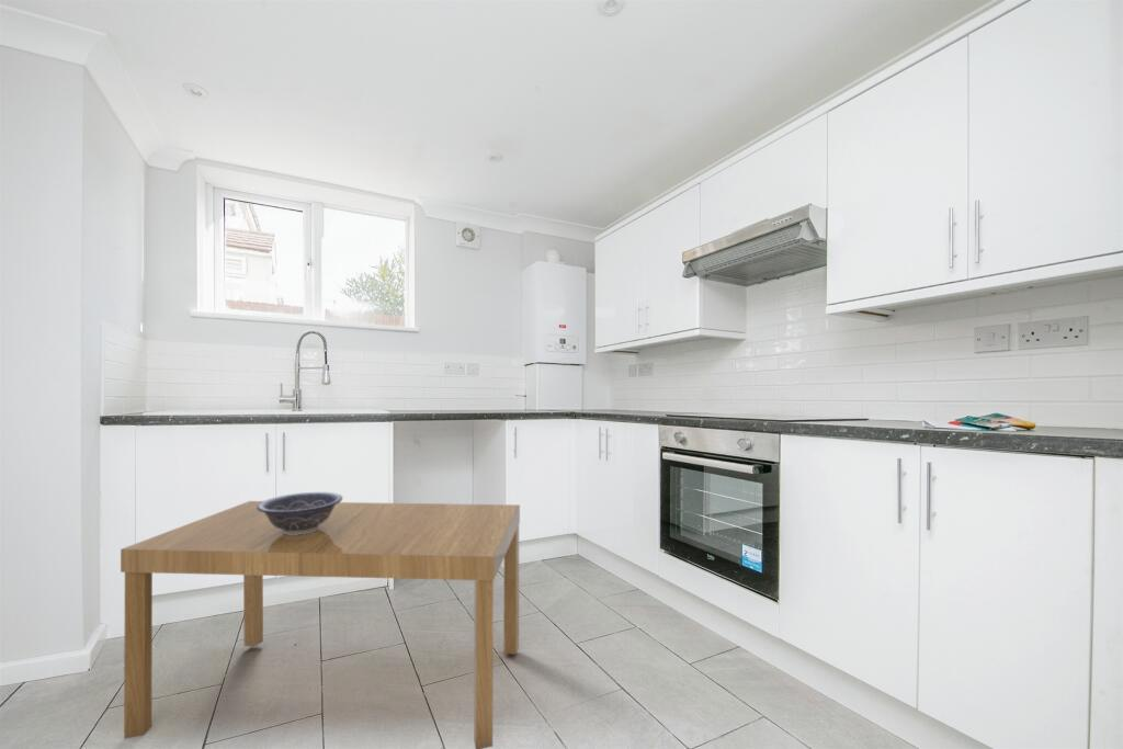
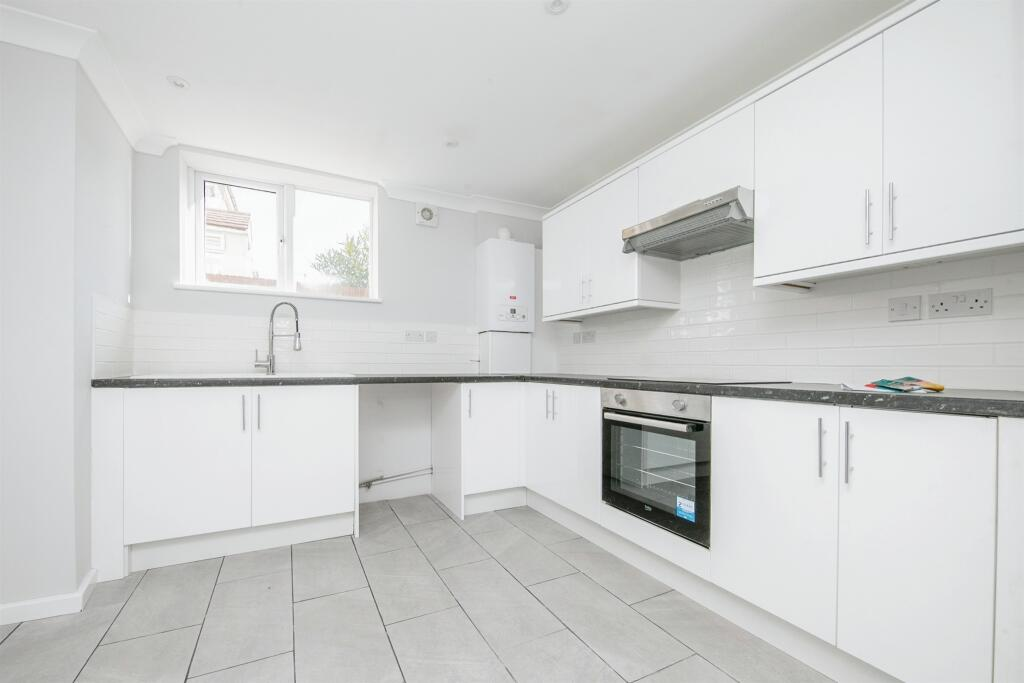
- decorative bowl (300, 514)
- dining table (350, 577)
